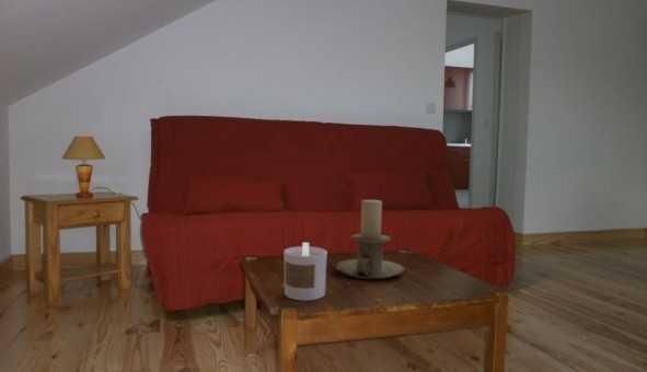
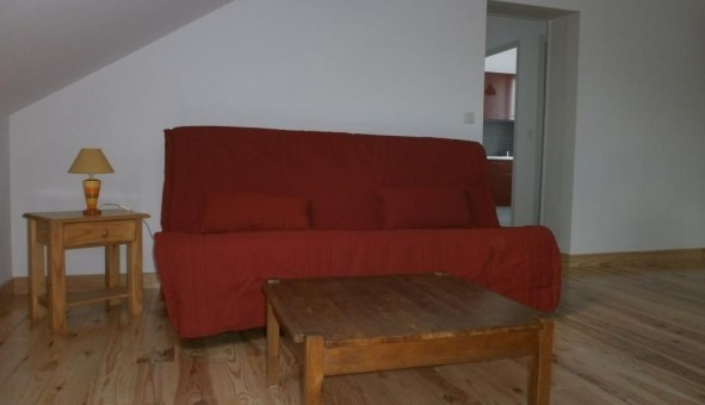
- candle holder (370, 235)
- candle (304, 268)
